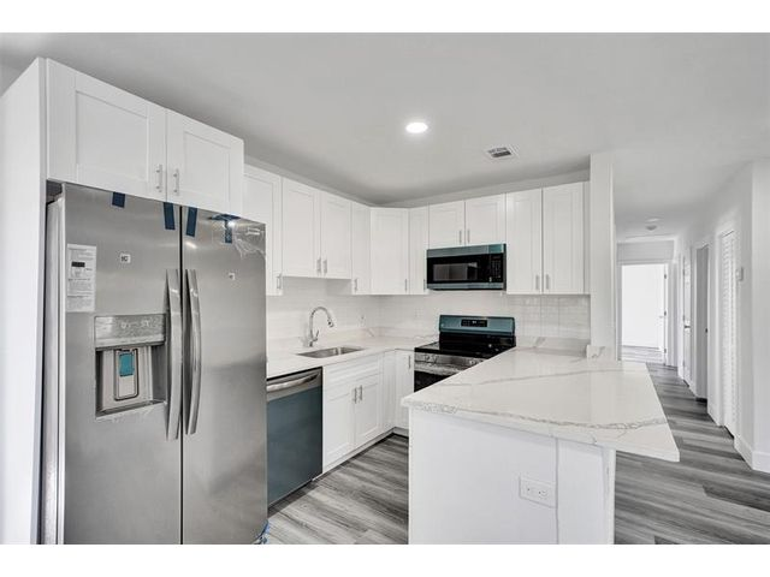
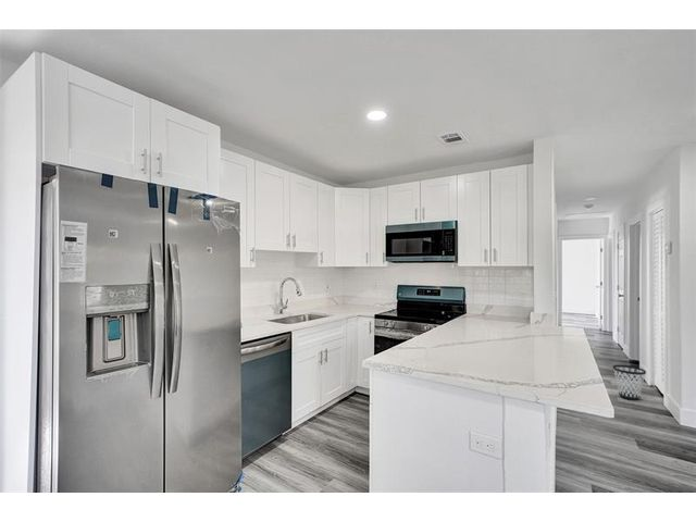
+ wastebasket (630, 383)
